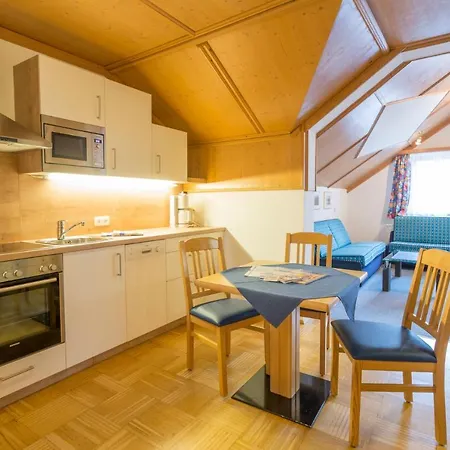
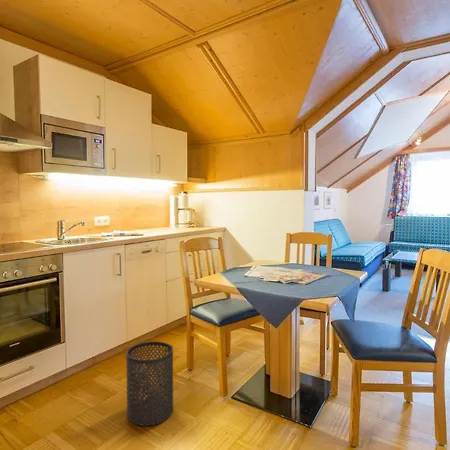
+ trash can (150, 381)
